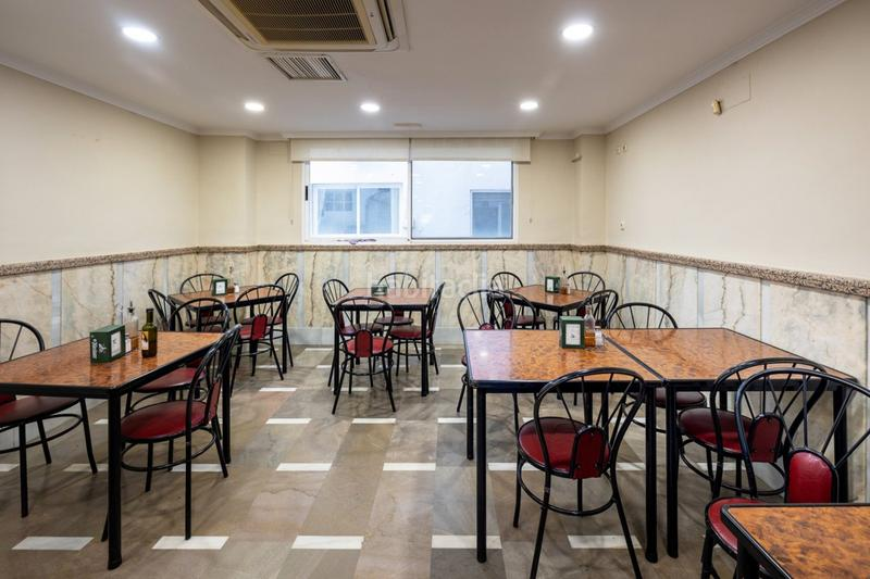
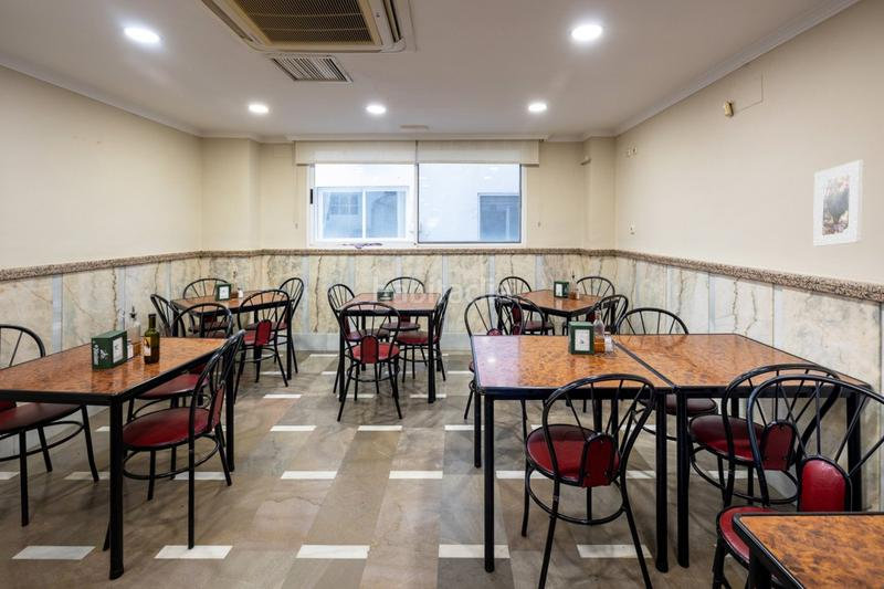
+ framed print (836, 206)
